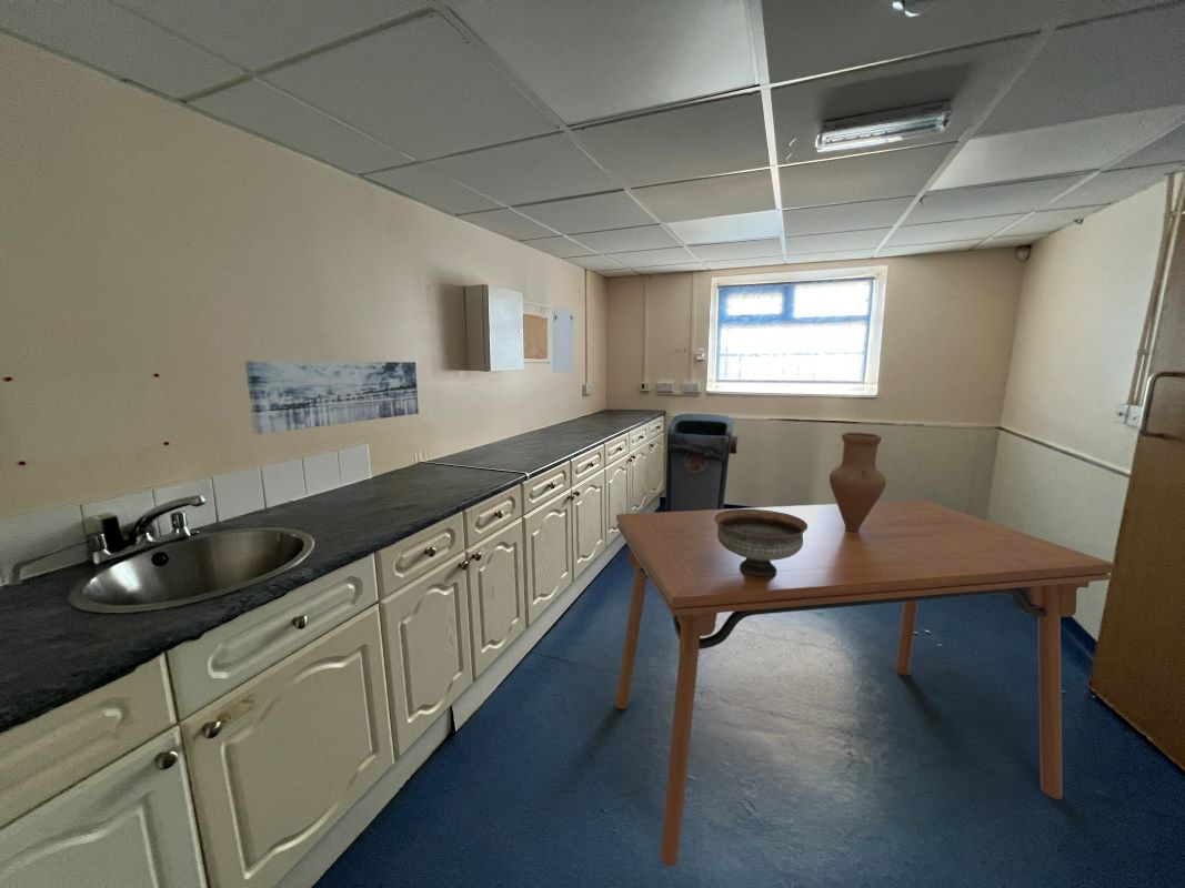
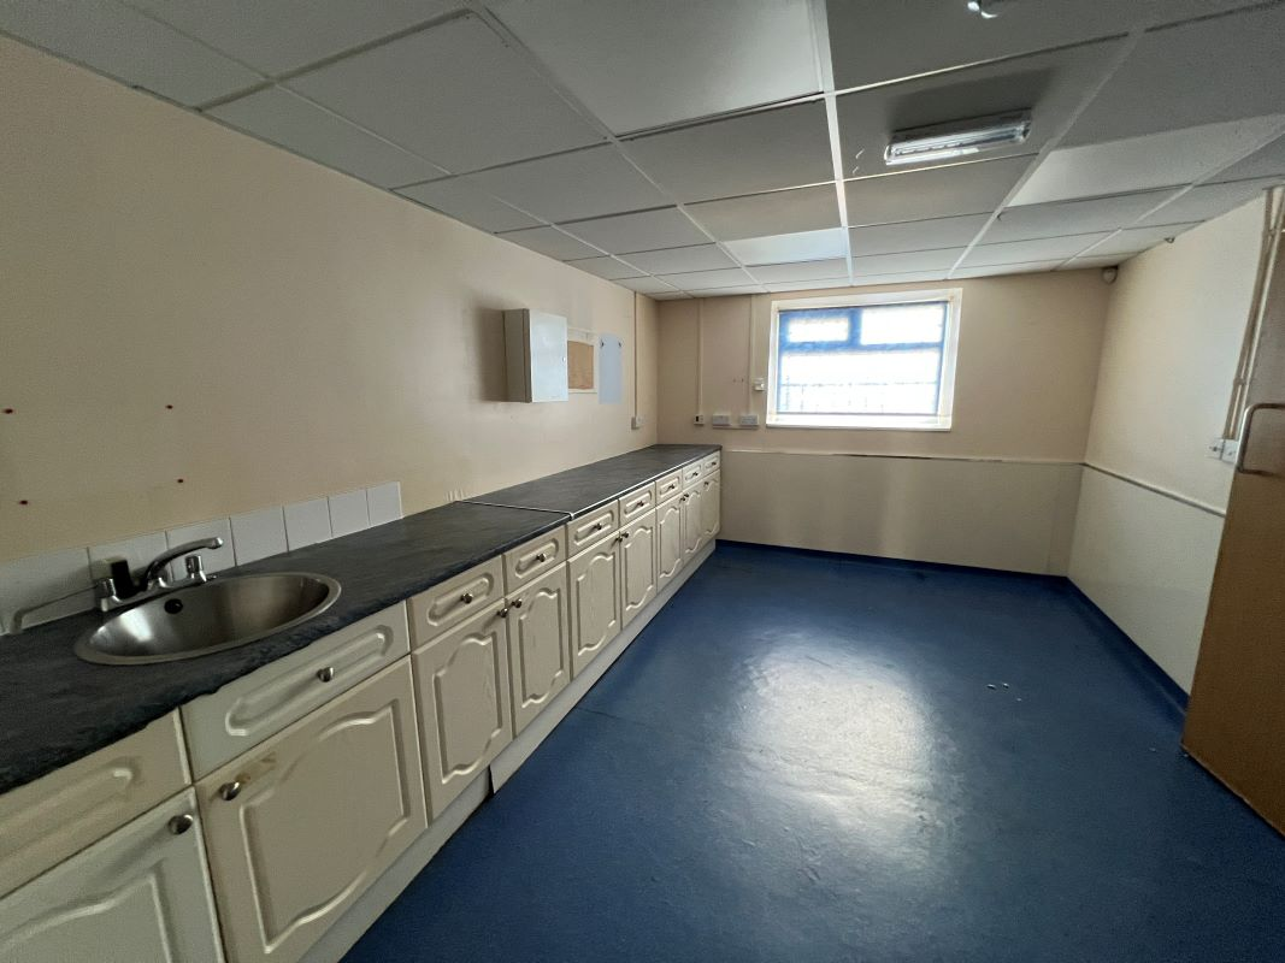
- dining table (821, 608)
- vase (856, 482)
- wall art (347, 392)
- trash can (699, 467)
- bowl (757, 543)
